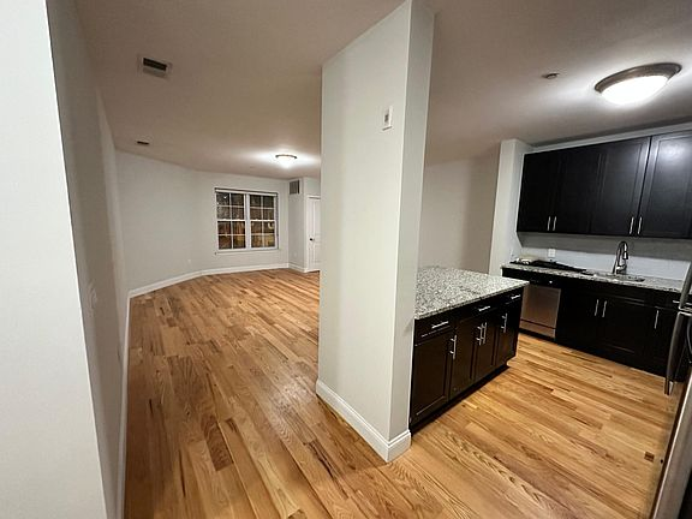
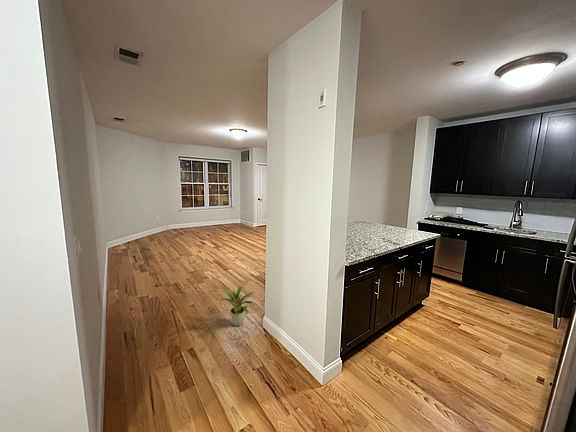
+ potted plant (236, 307)
